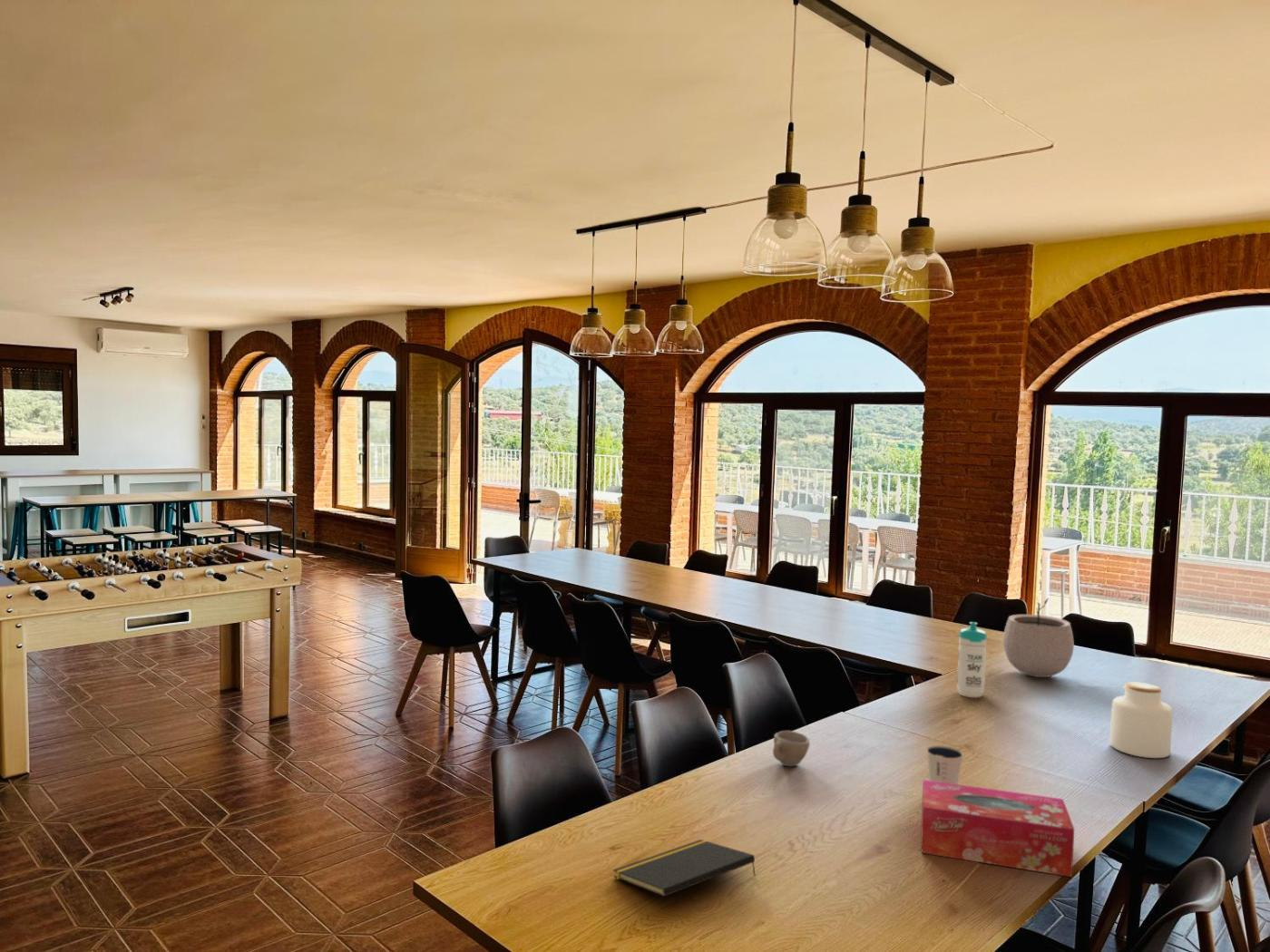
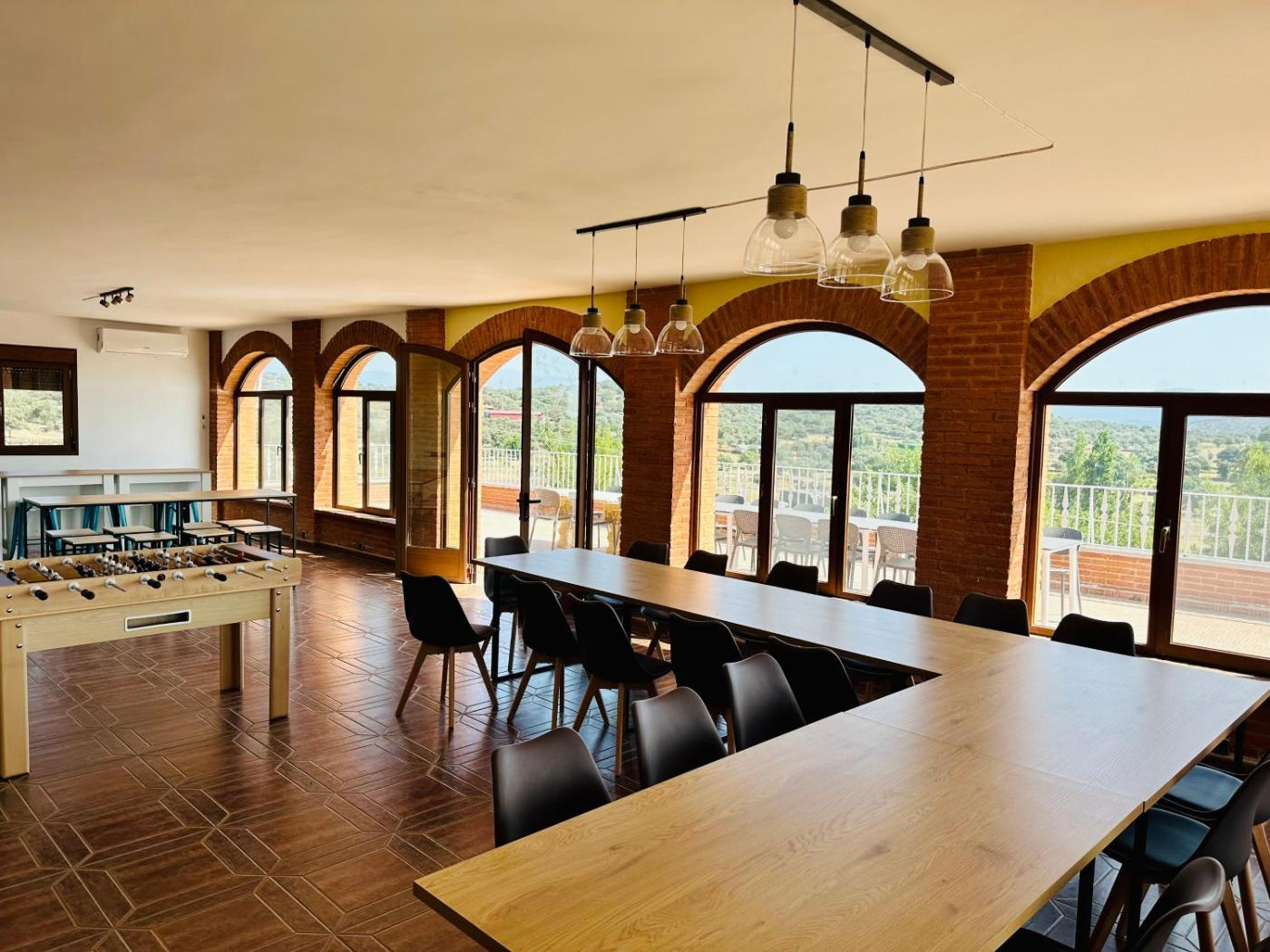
- notepad (683, 866)
- dixie cup (943, 773)
- water bottle (972, 658)
- jar (1142, 718)
- cup (788, 751)
- plant pot (1038, 636)
- tissue box (992, 825)
